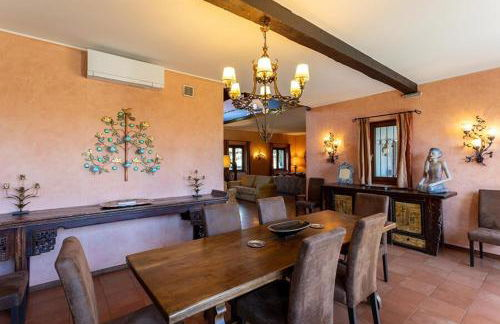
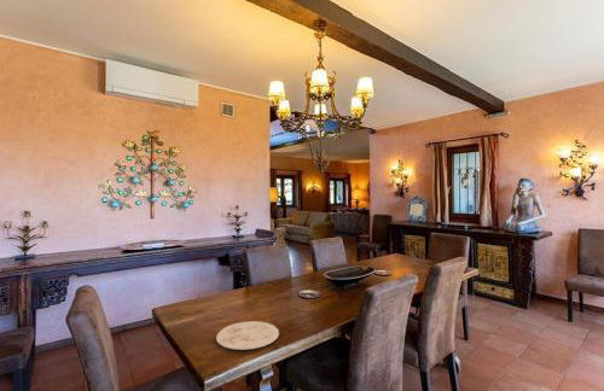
+ plate (248, 334)
